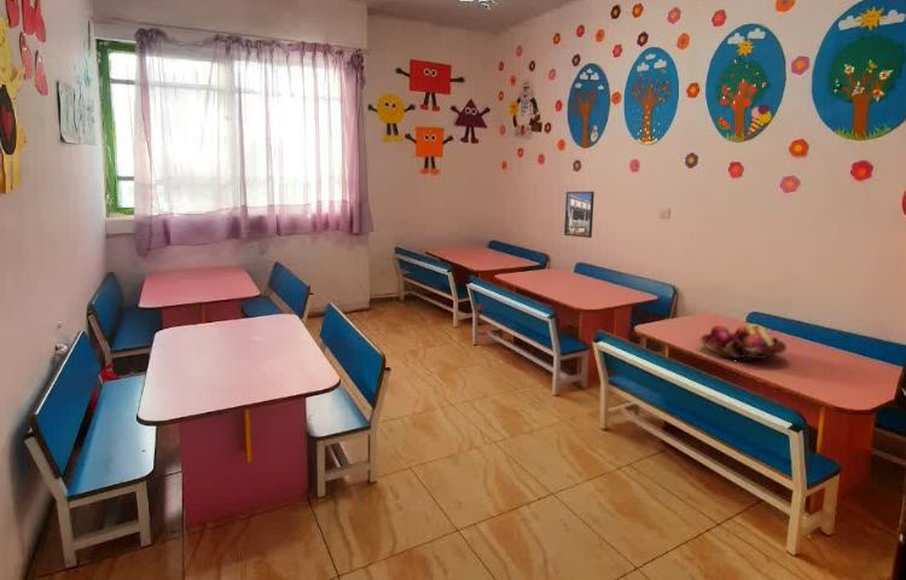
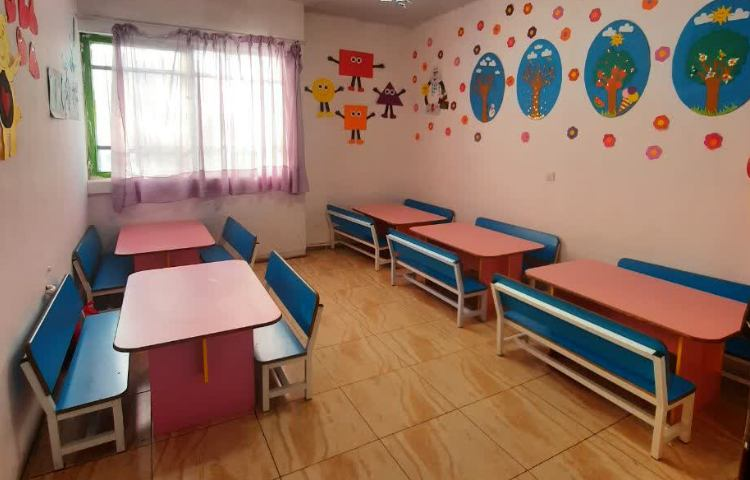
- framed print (579, 214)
- fruit basket (743, 340)
